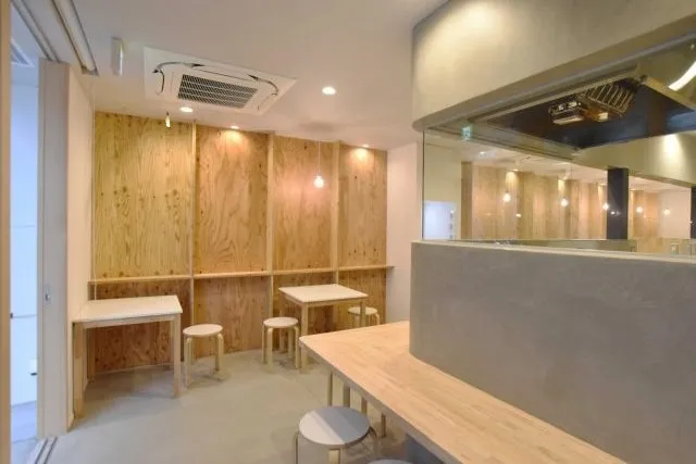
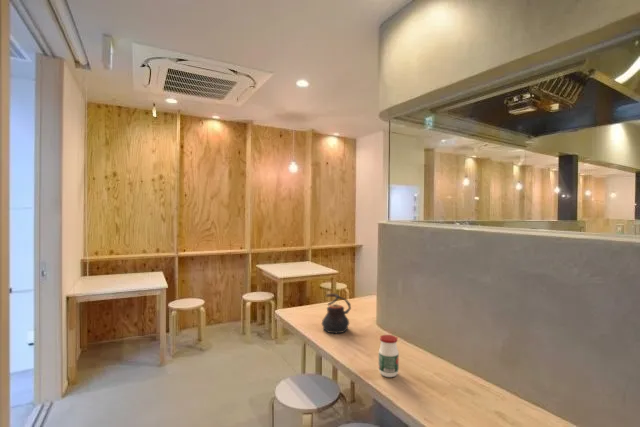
+ jar (388, 355)
+ teapot (336, 311)
